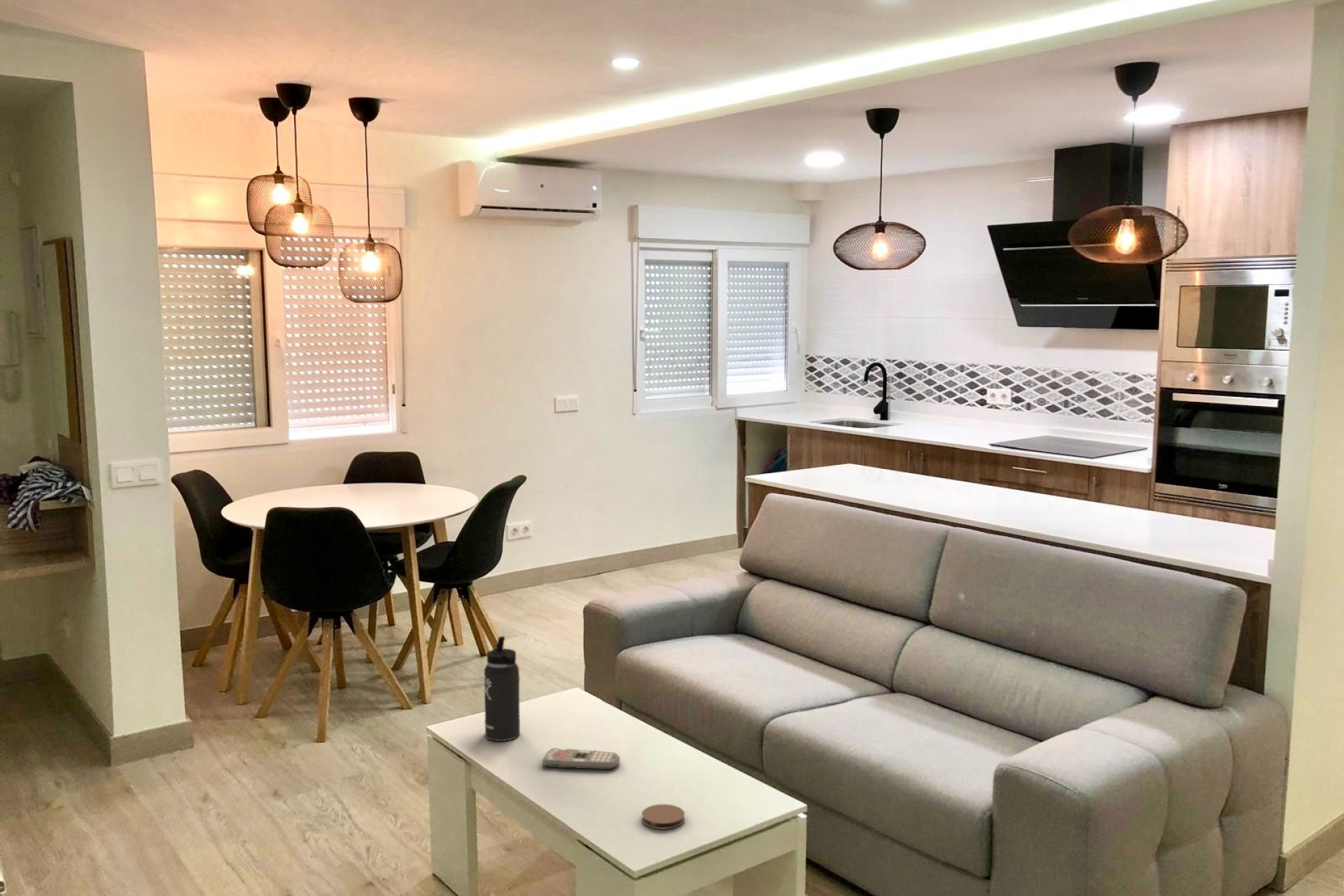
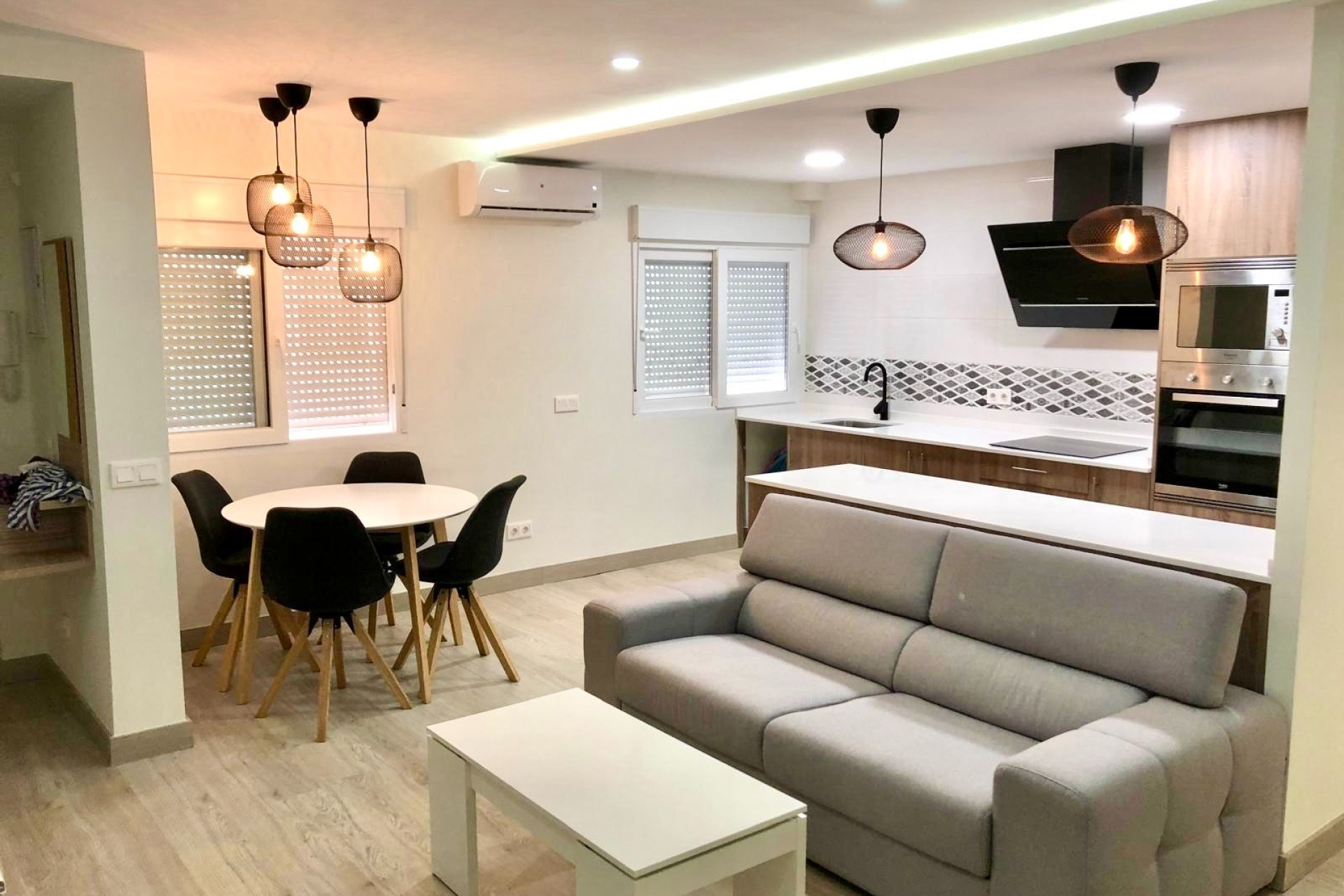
- thermos bottle (503, 687)
- coaster (663, 816)
- remote control (582, 760)
